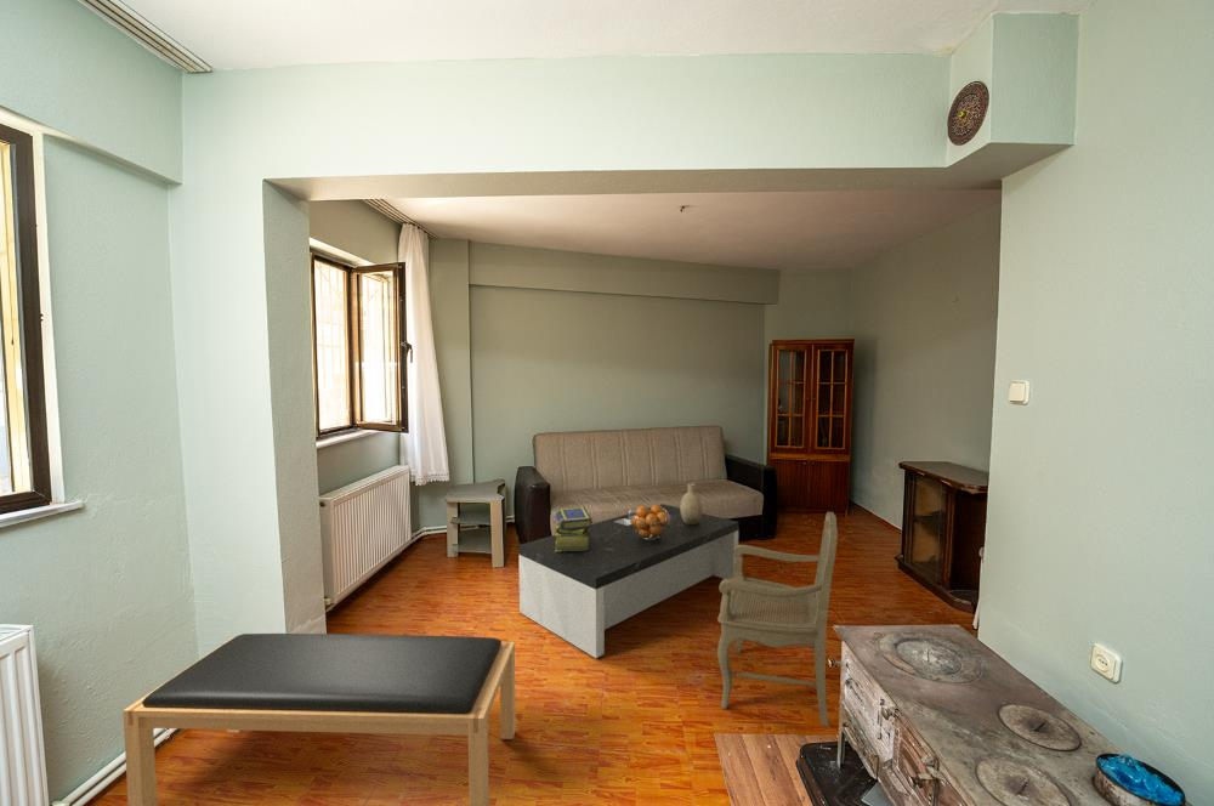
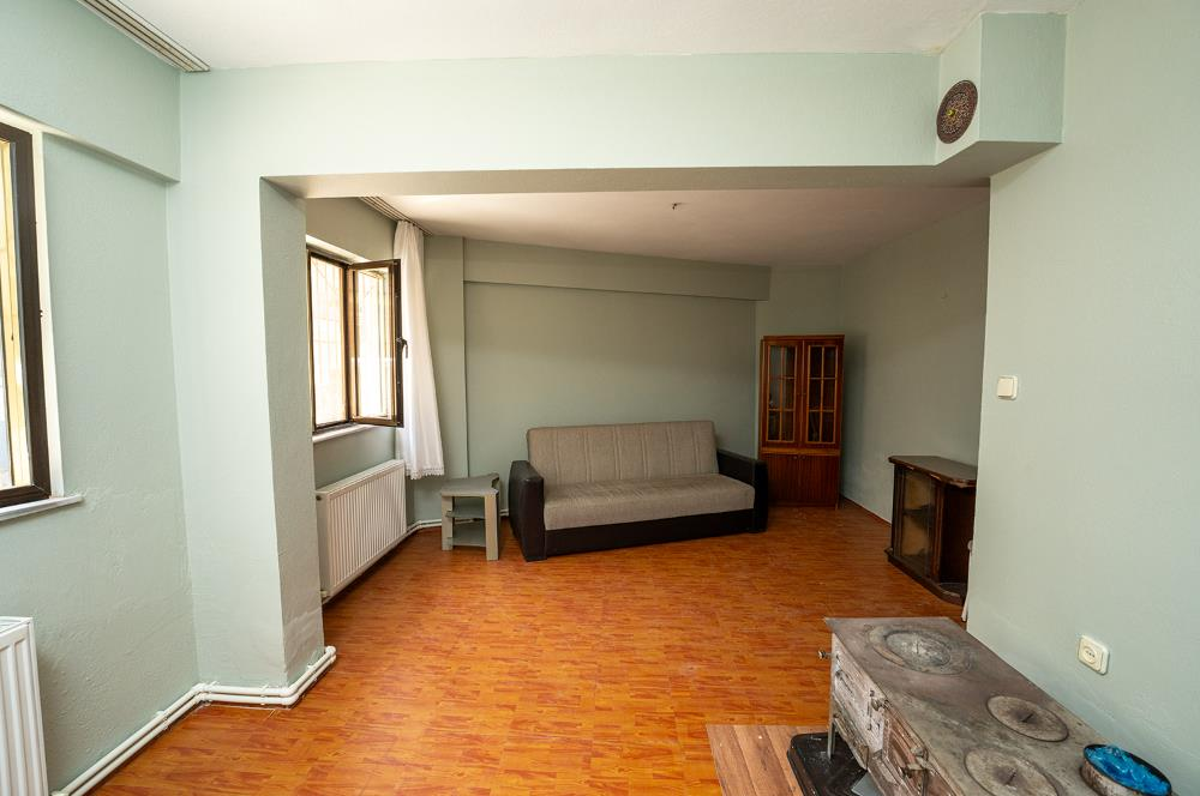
- coffee table (636, 558)
- armchair (776, 600)
- fruit basket (649, 521)
- decorative vase (691, 503)
- bench (341, 715)
- stack of books (573, 528)
